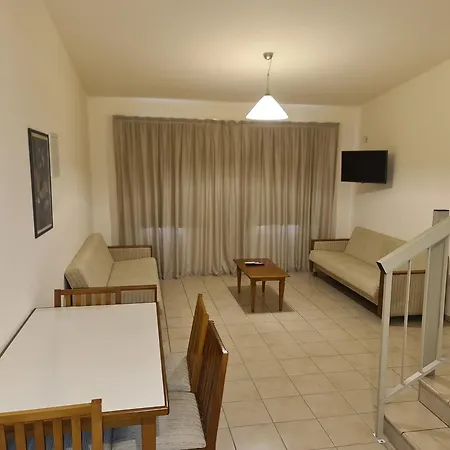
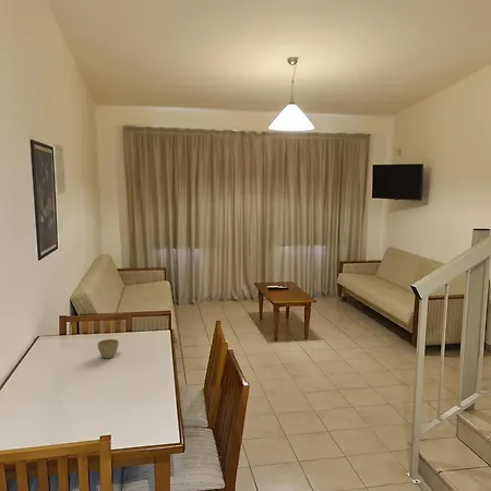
+ flower pot (108, 349)
